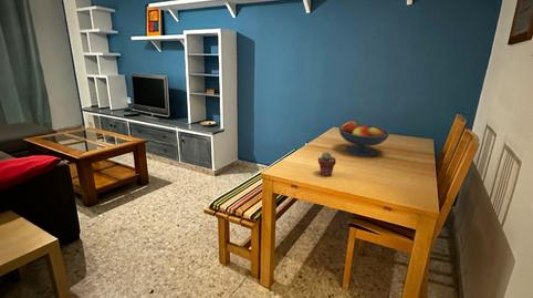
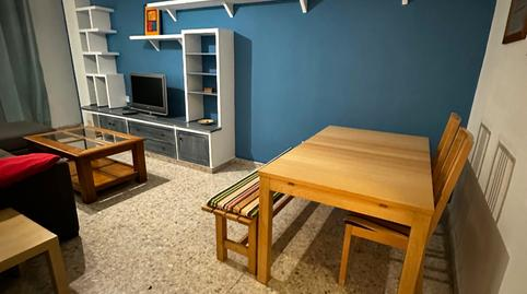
- potted succulent (326, 163)
- fruit bowl (363, 136)
